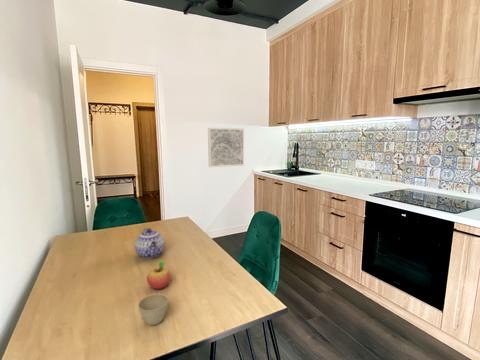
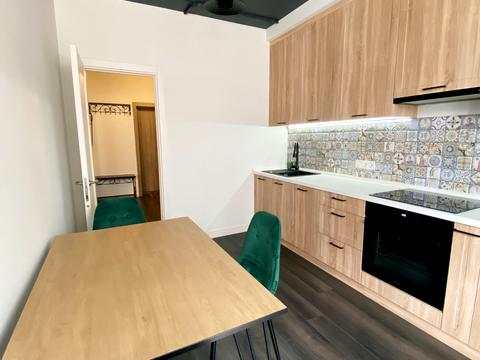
- flower pot (153, 311)
- wall art (226, 147)
- teapot (149, 241)
- fruit (158, 275)
